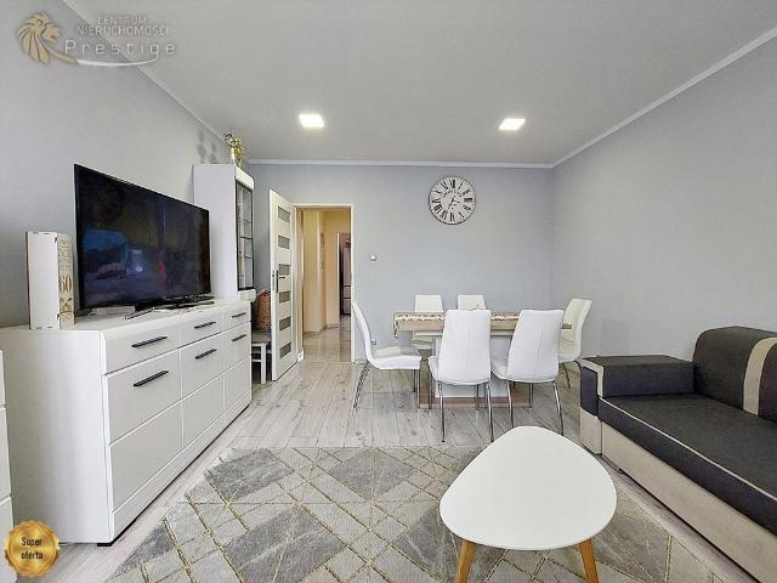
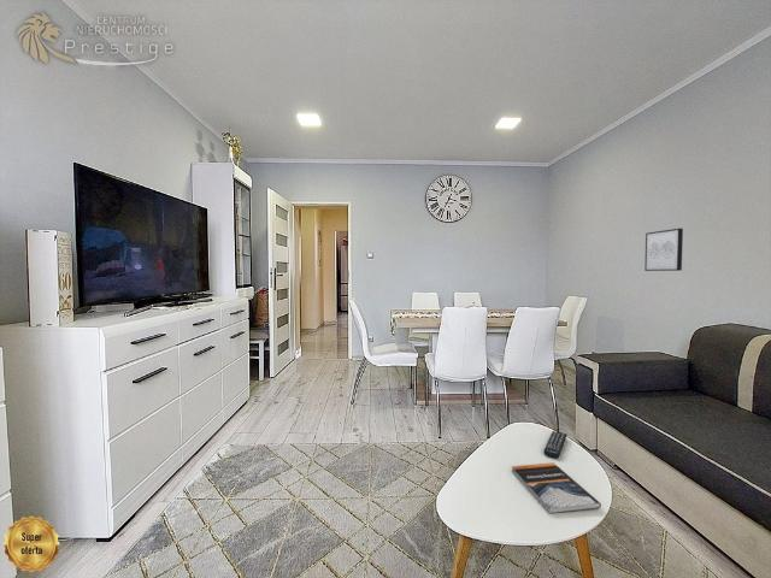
+ book (552, 485)
+ wall art (663, 250)
+ remote control (555, 443)
